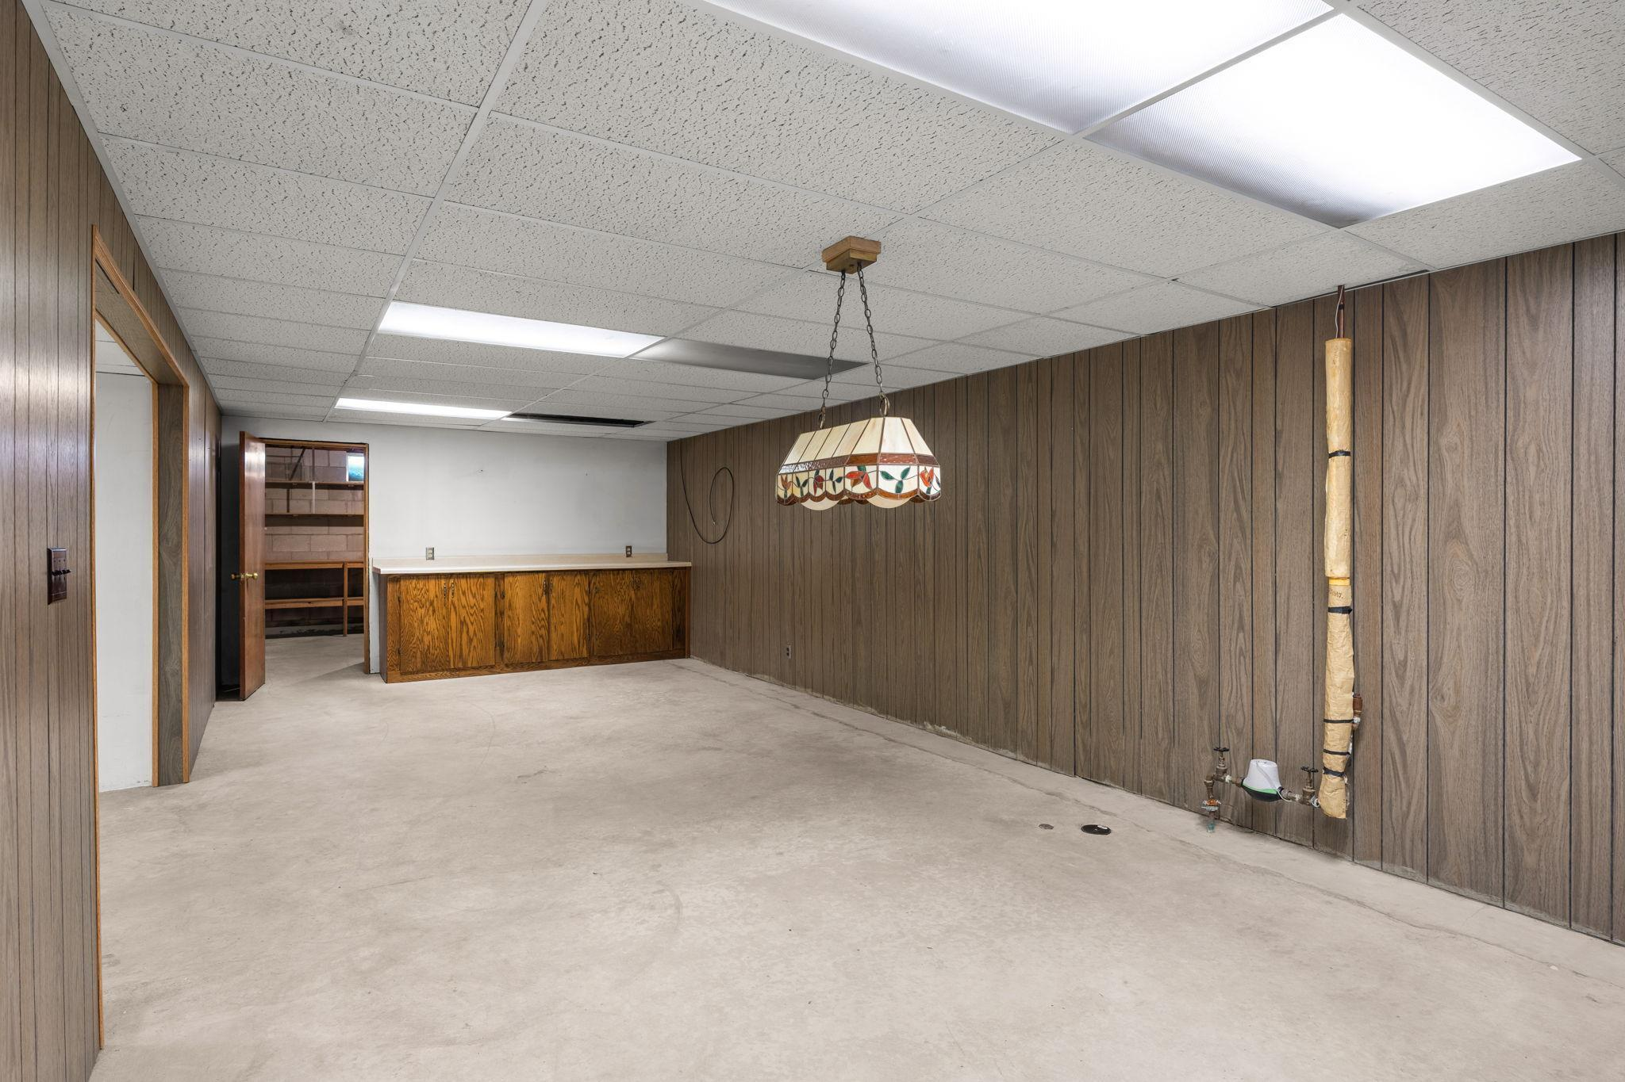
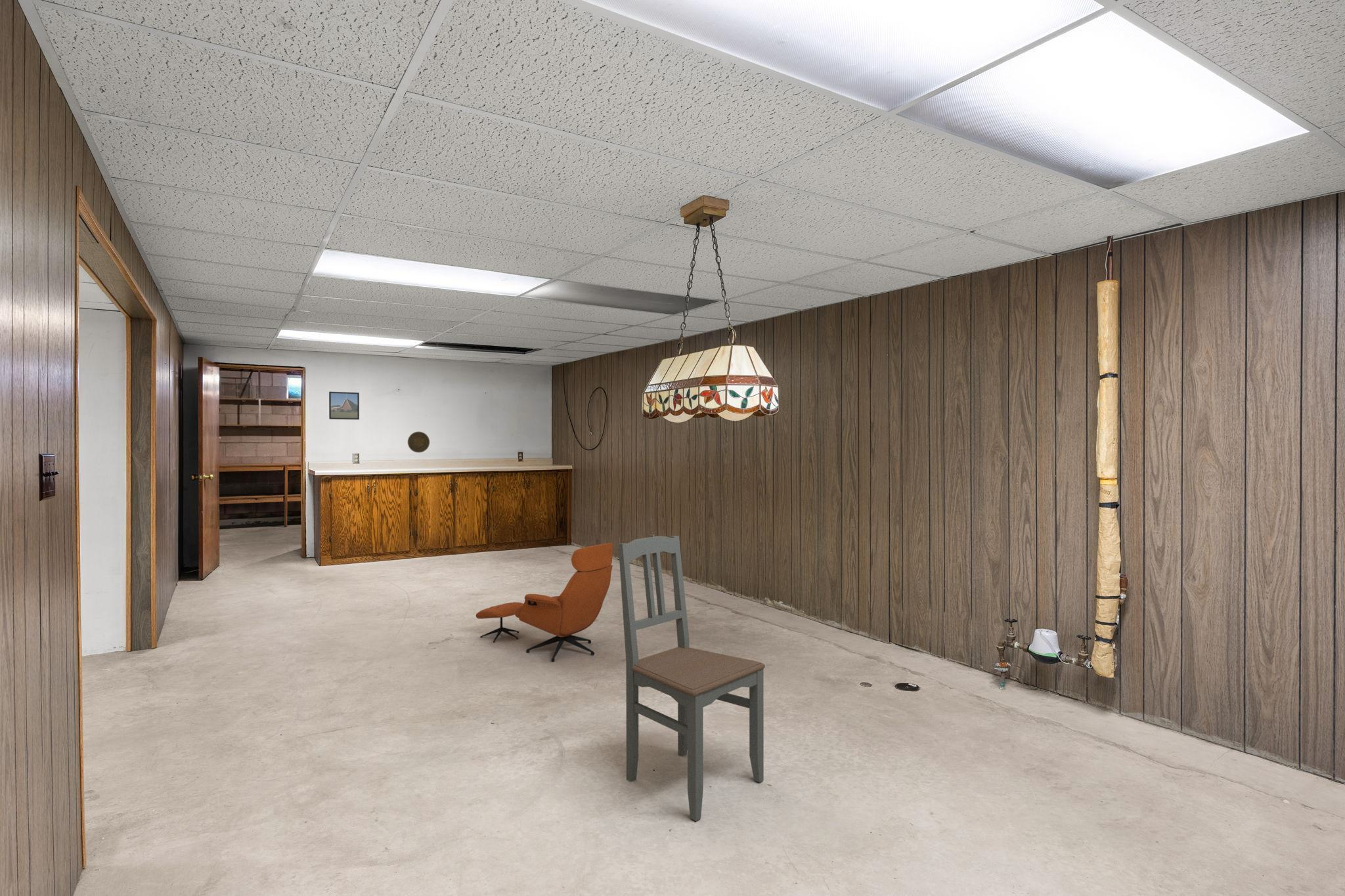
+ decorative plate (418, 442)
+ lounge chair (542, 595)
+ dining chair (688, 661)
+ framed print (344, 406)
